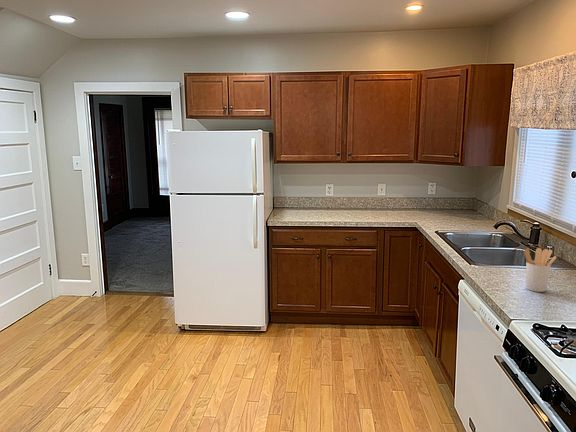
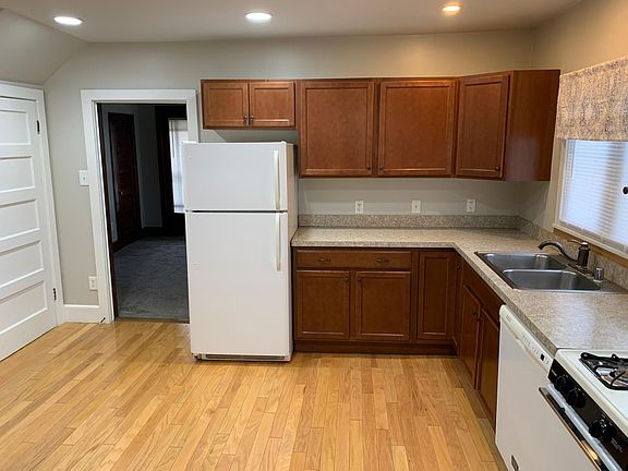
- utensil holder (539, 268)
